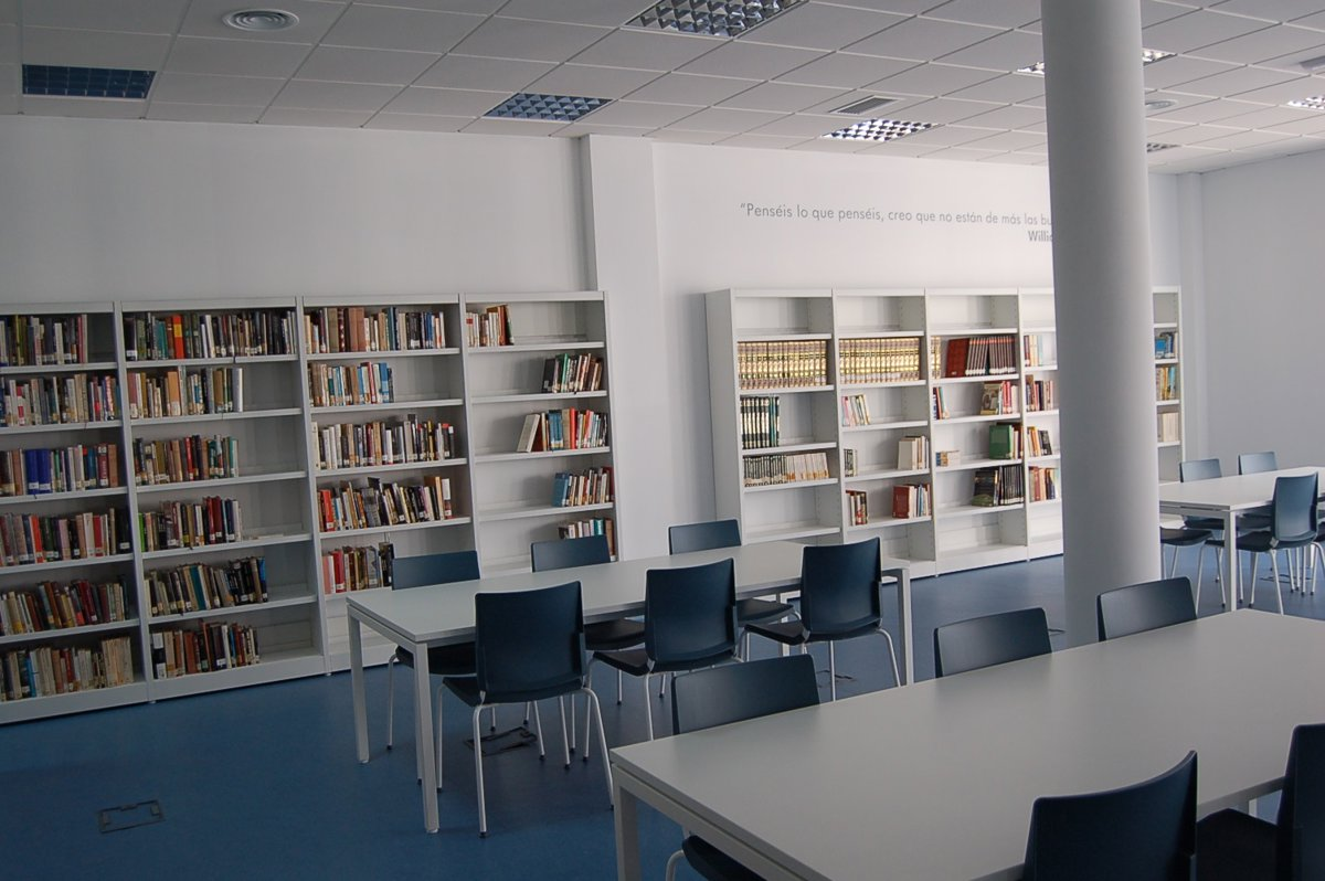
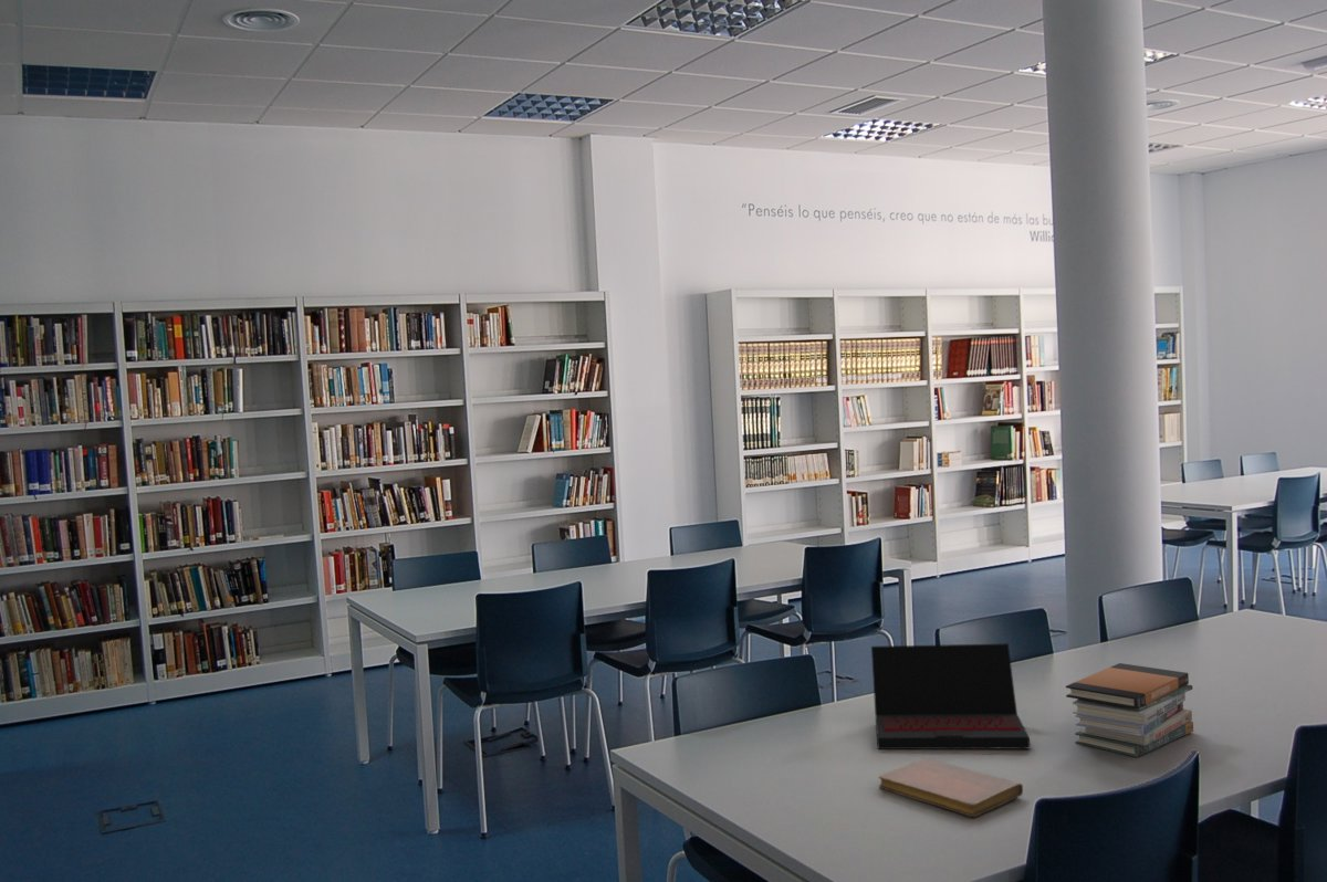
+ book stack (1130, 708)
+ laptop (944, 693)
+ notebook (949, 785)
